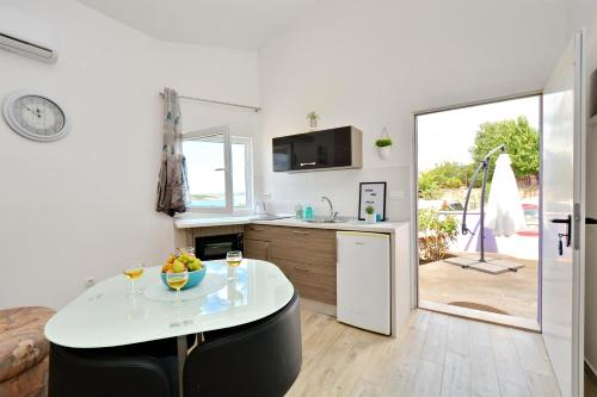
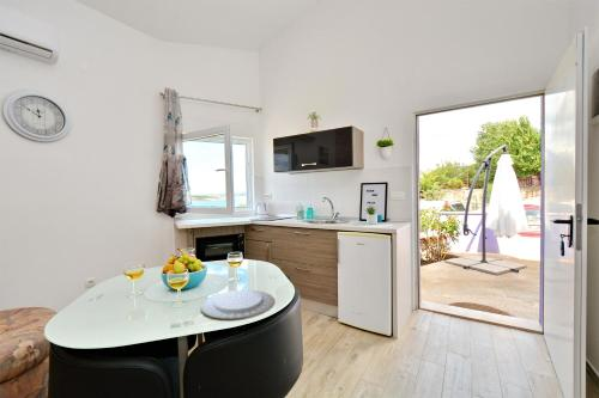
+ chinaware (238, 301)
